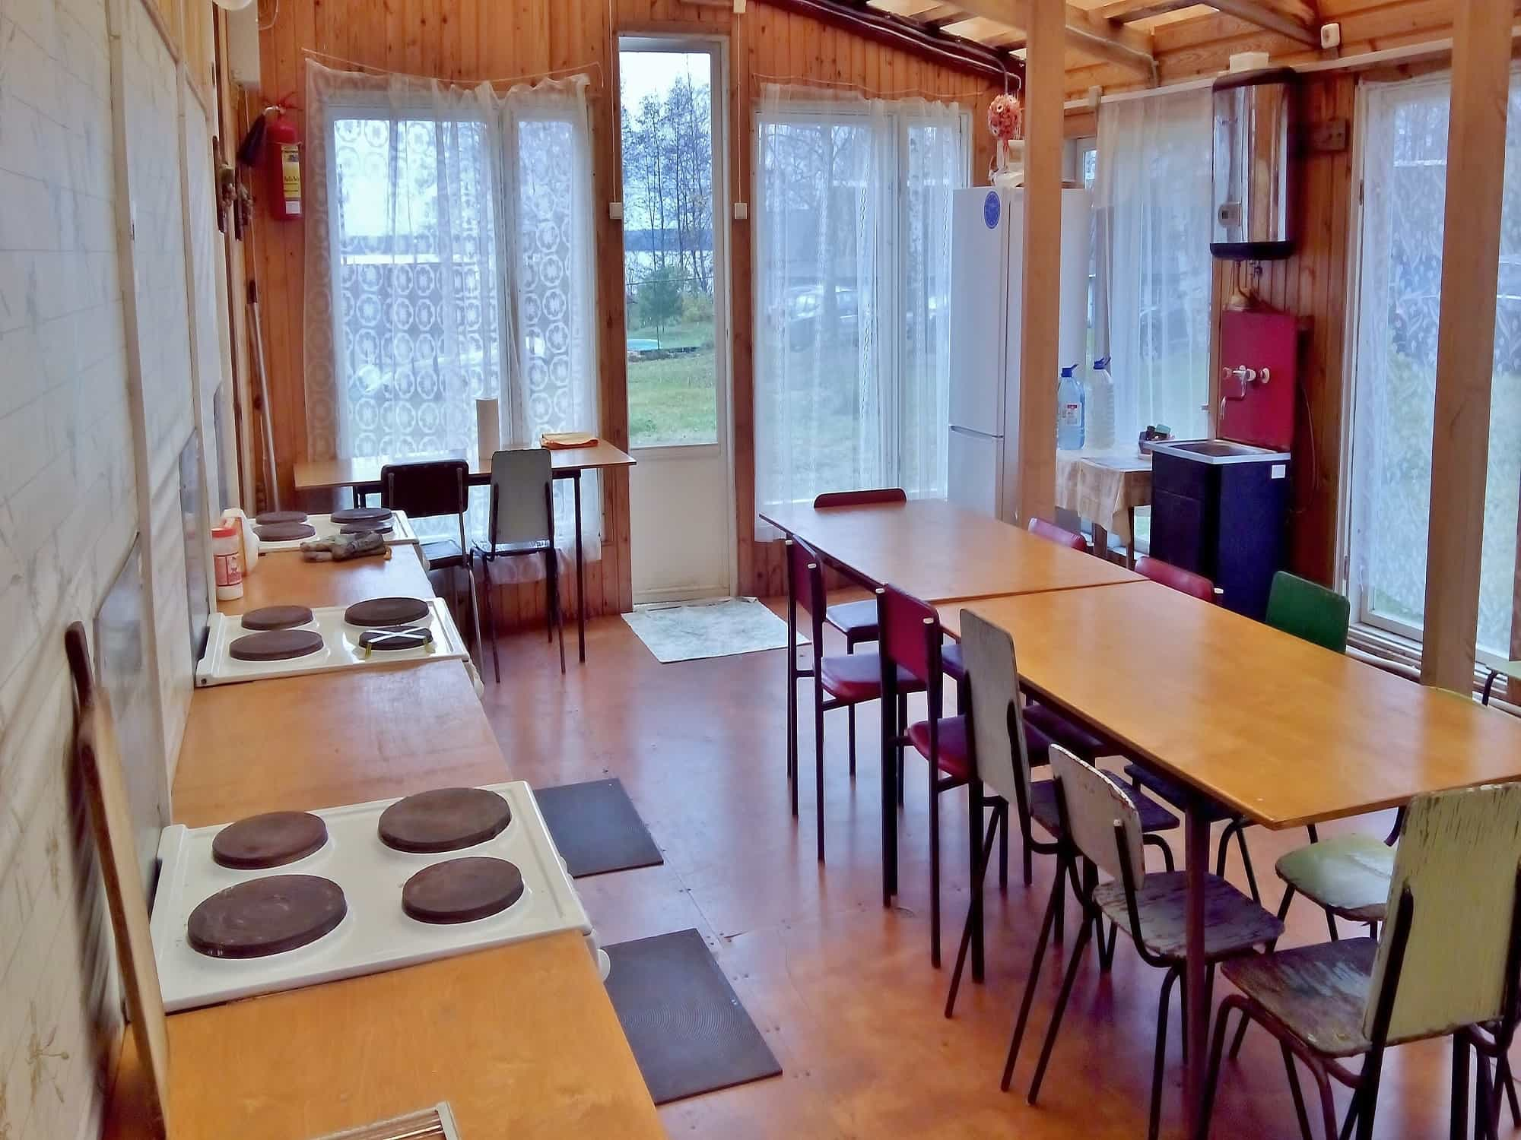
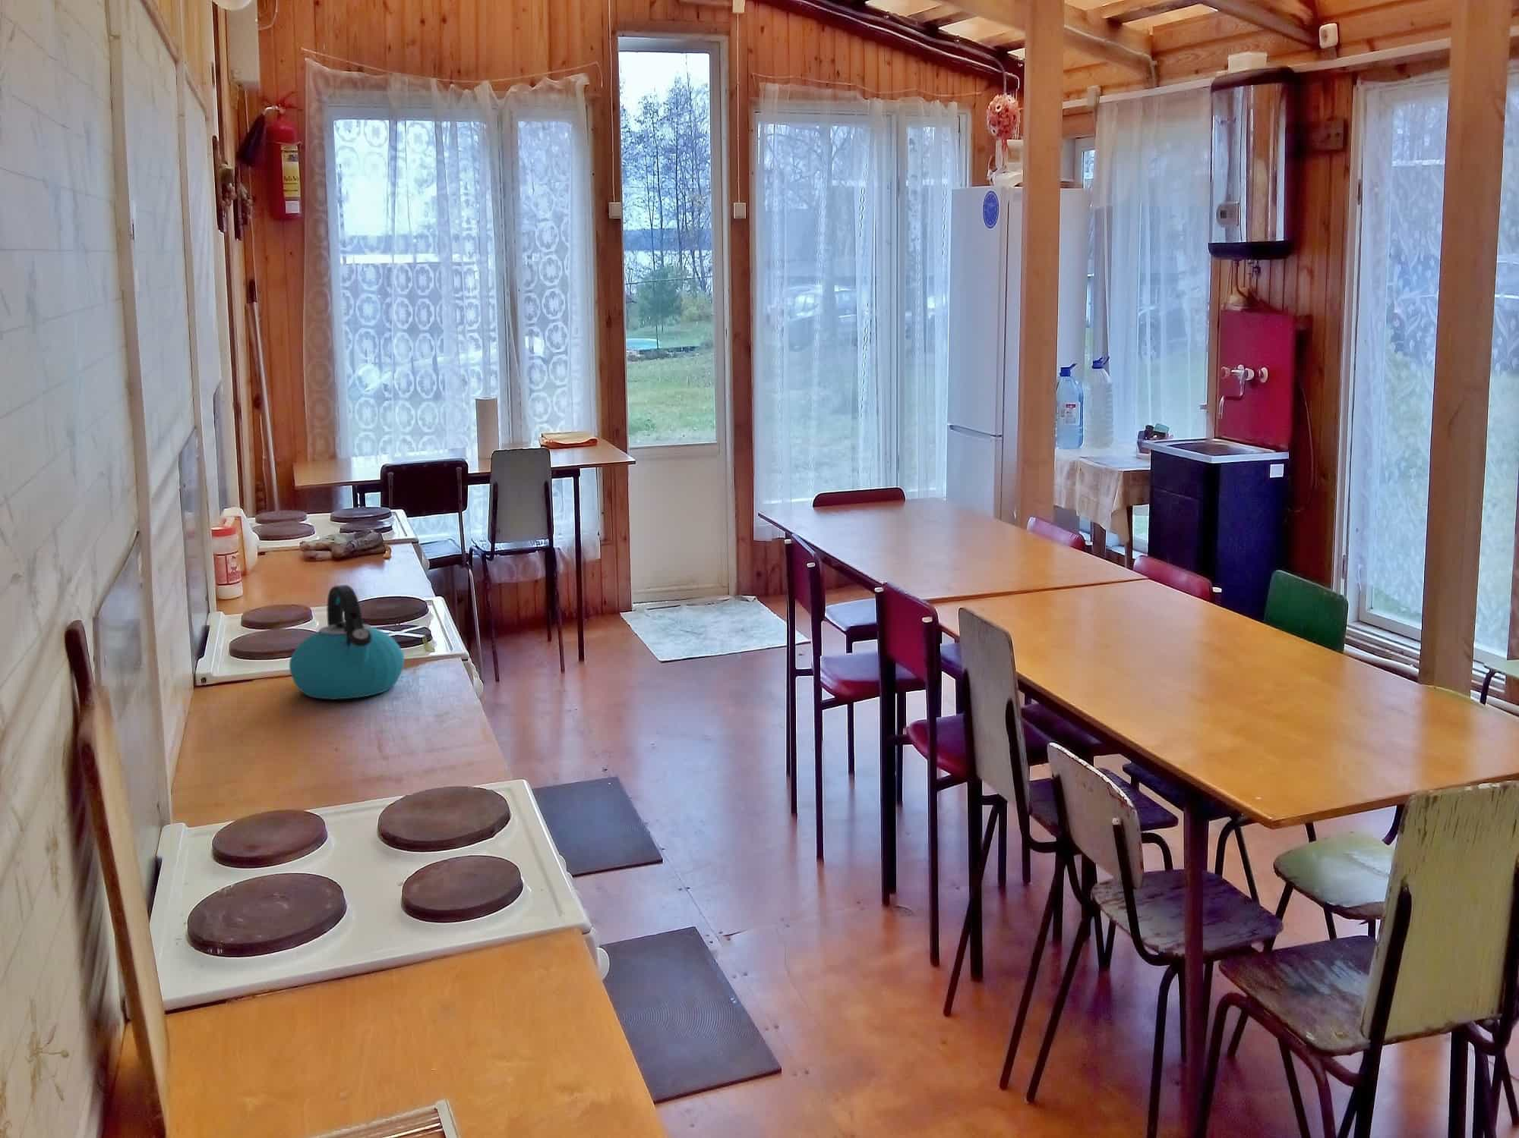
+ kettle (347, 638)
